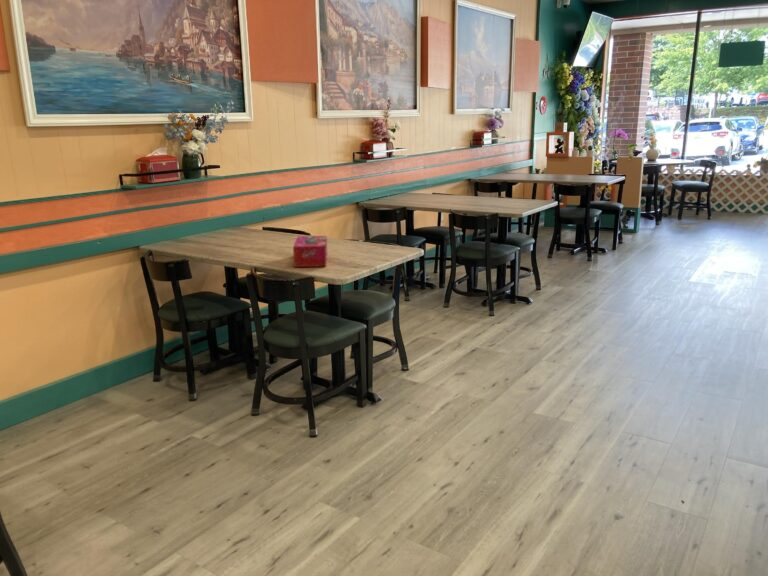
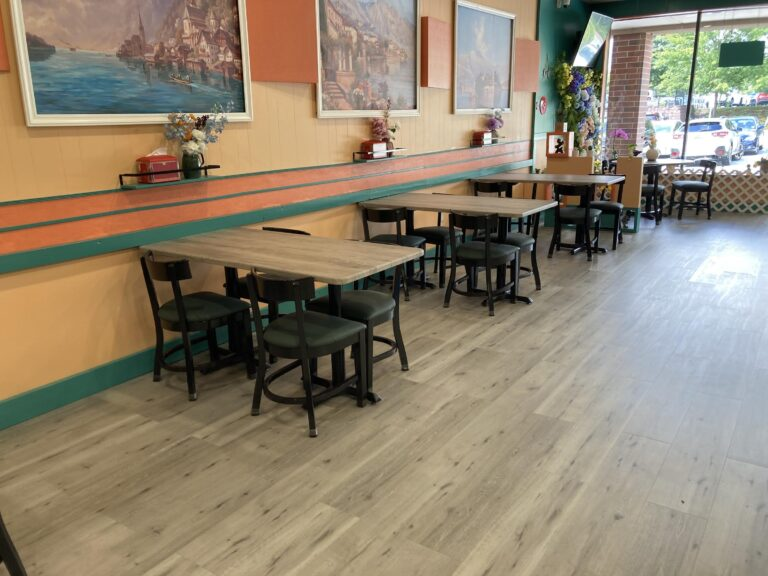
- tissue box (311, 250)
